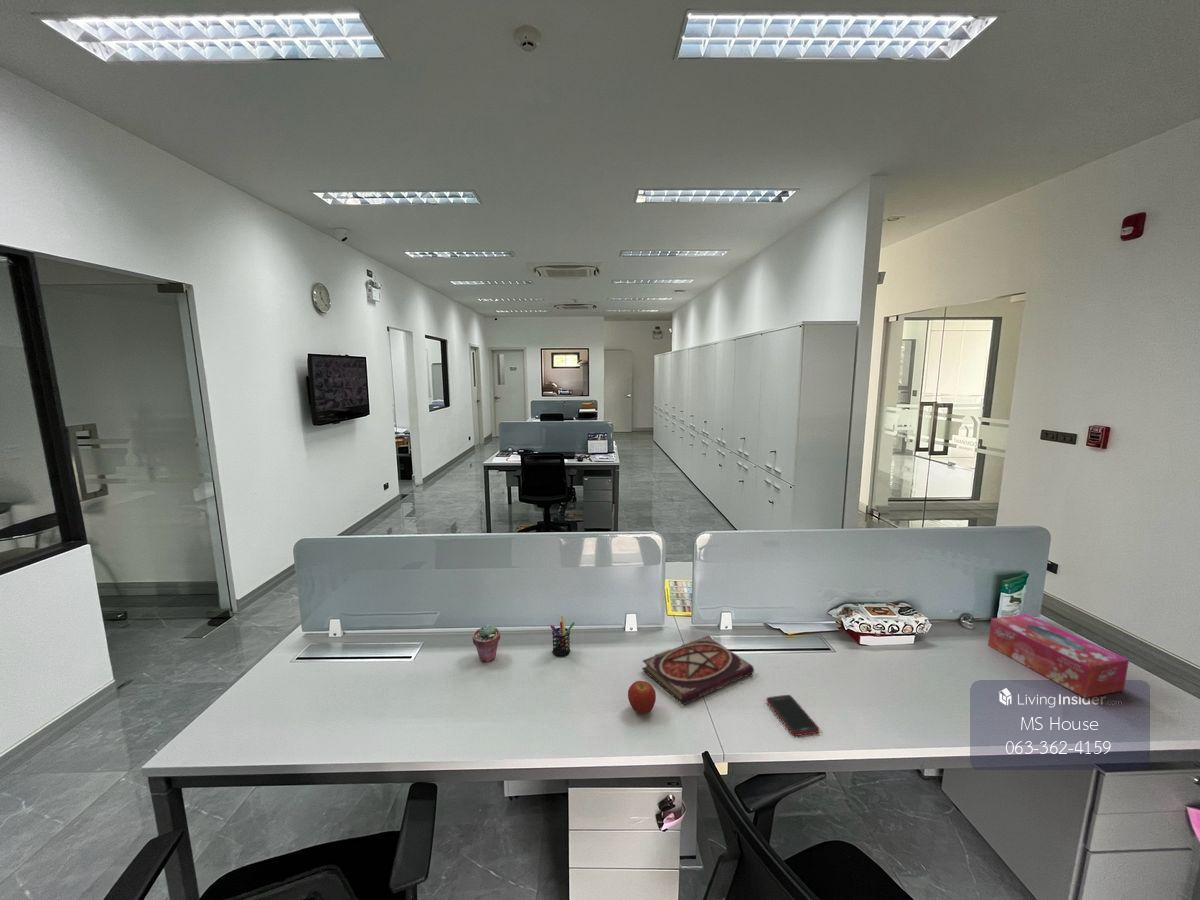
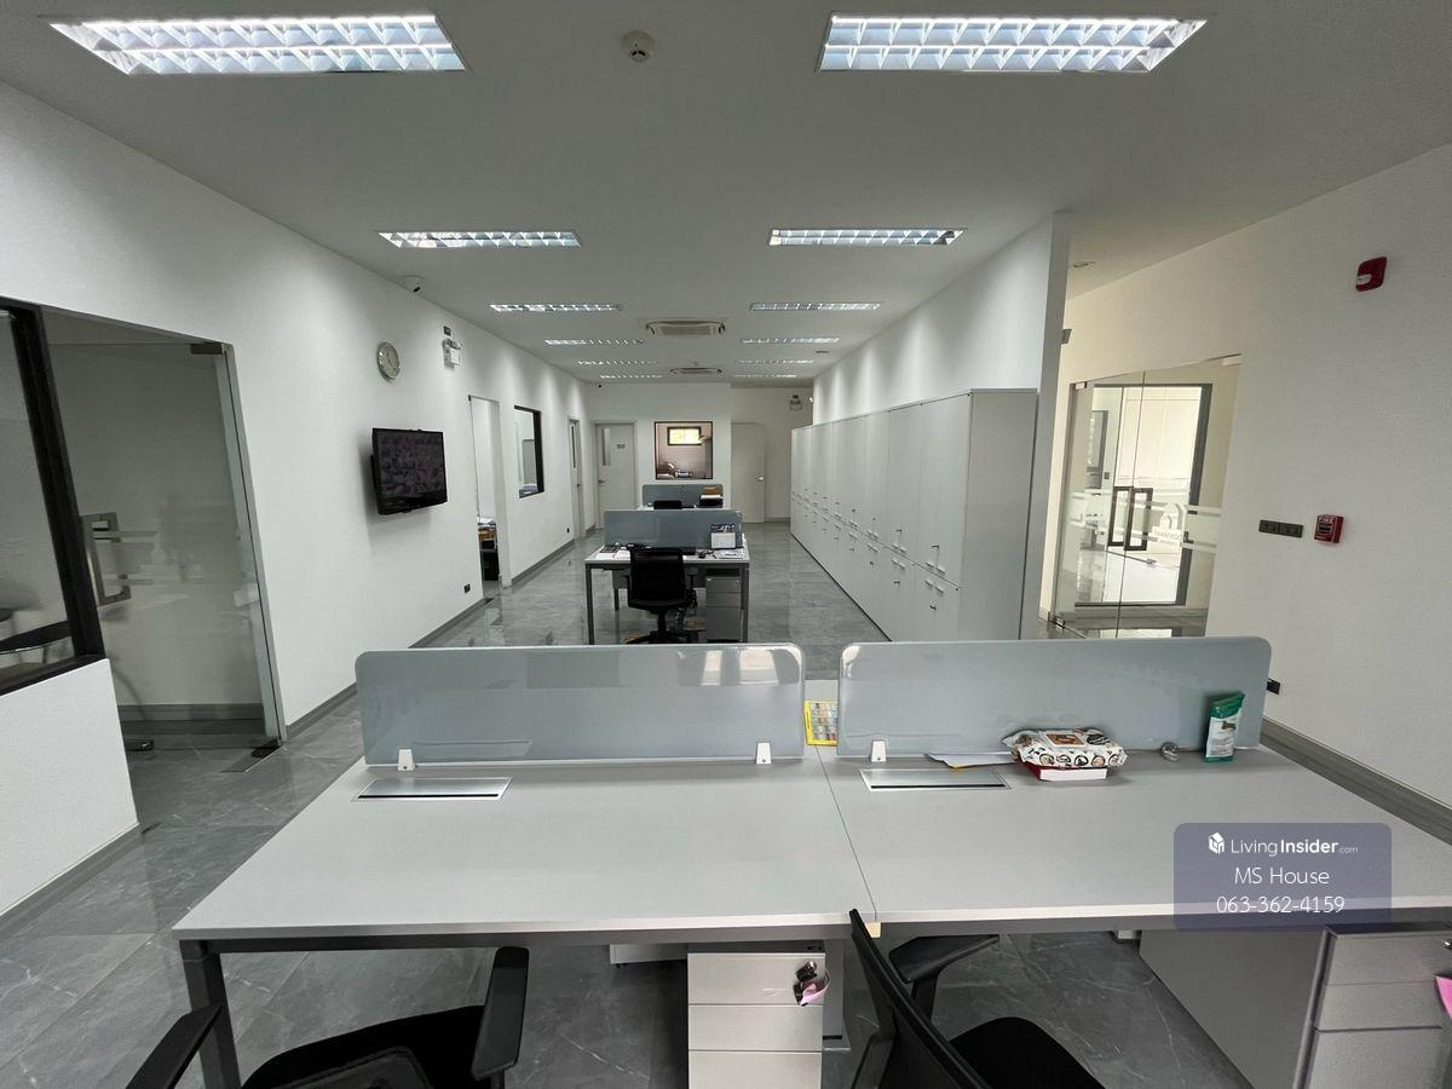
- book (696, 664)
- potted succulent (486, 640)
- apple (641, 696)
- tissue box (1052, 651)
- cell phone (791, 714)
- pen holder (563, 635)
